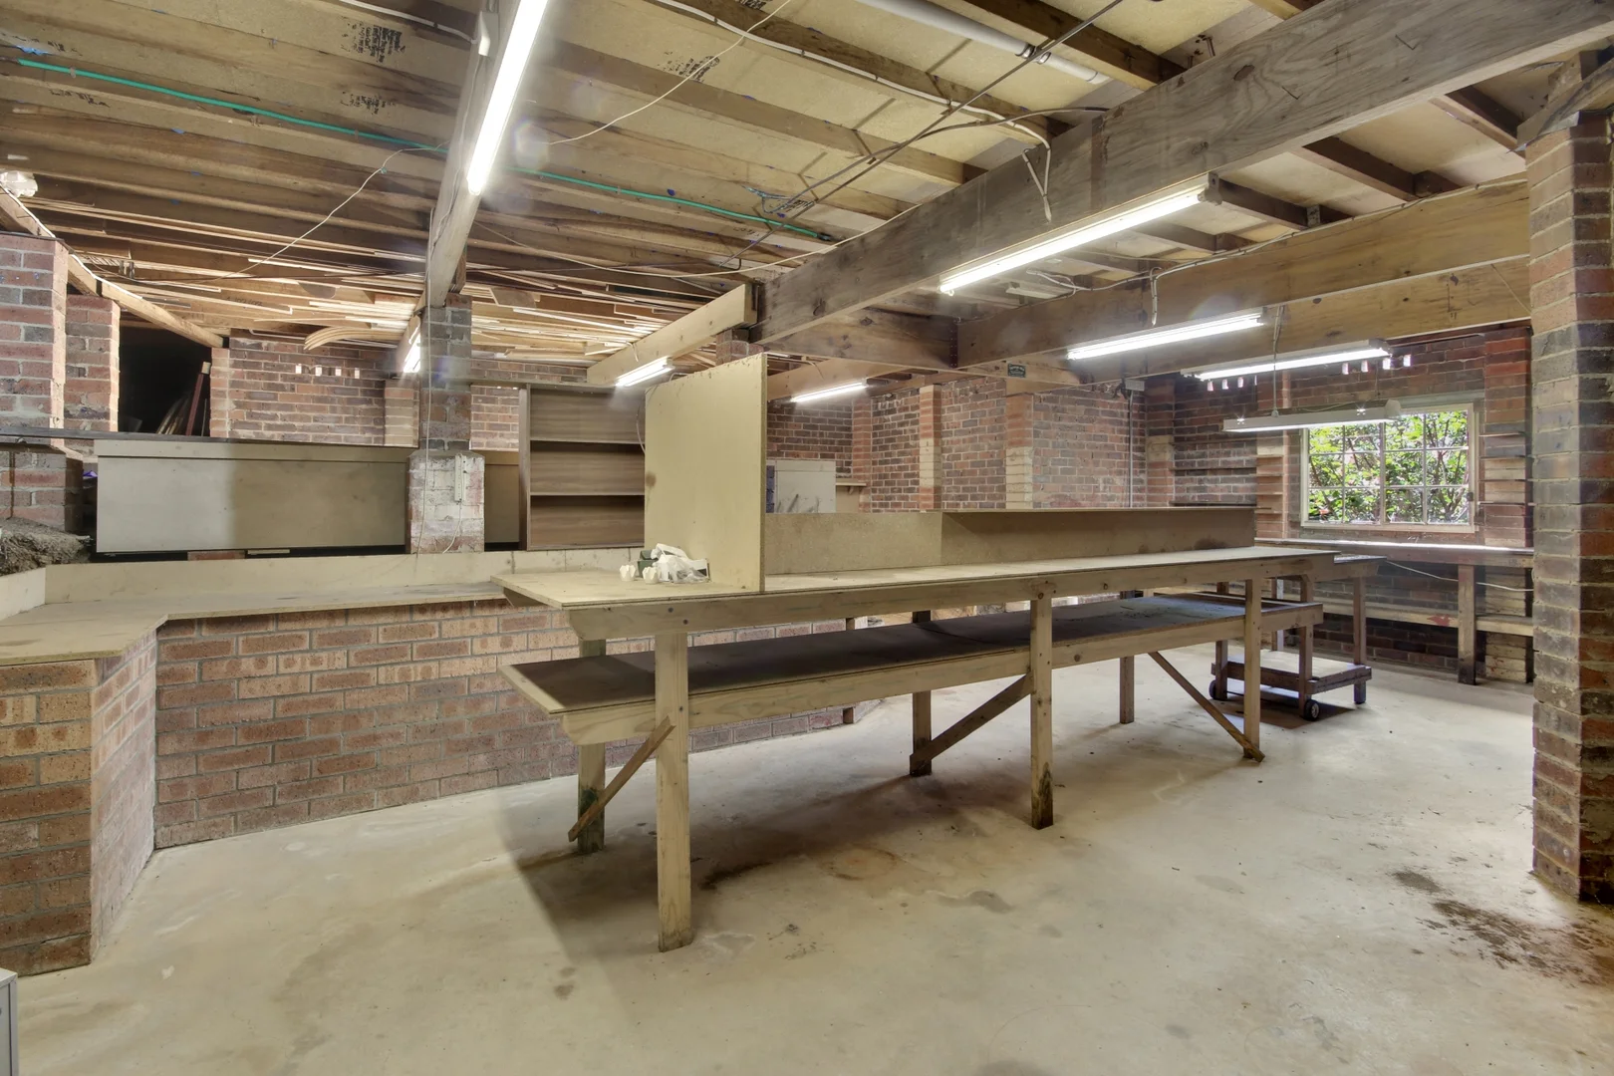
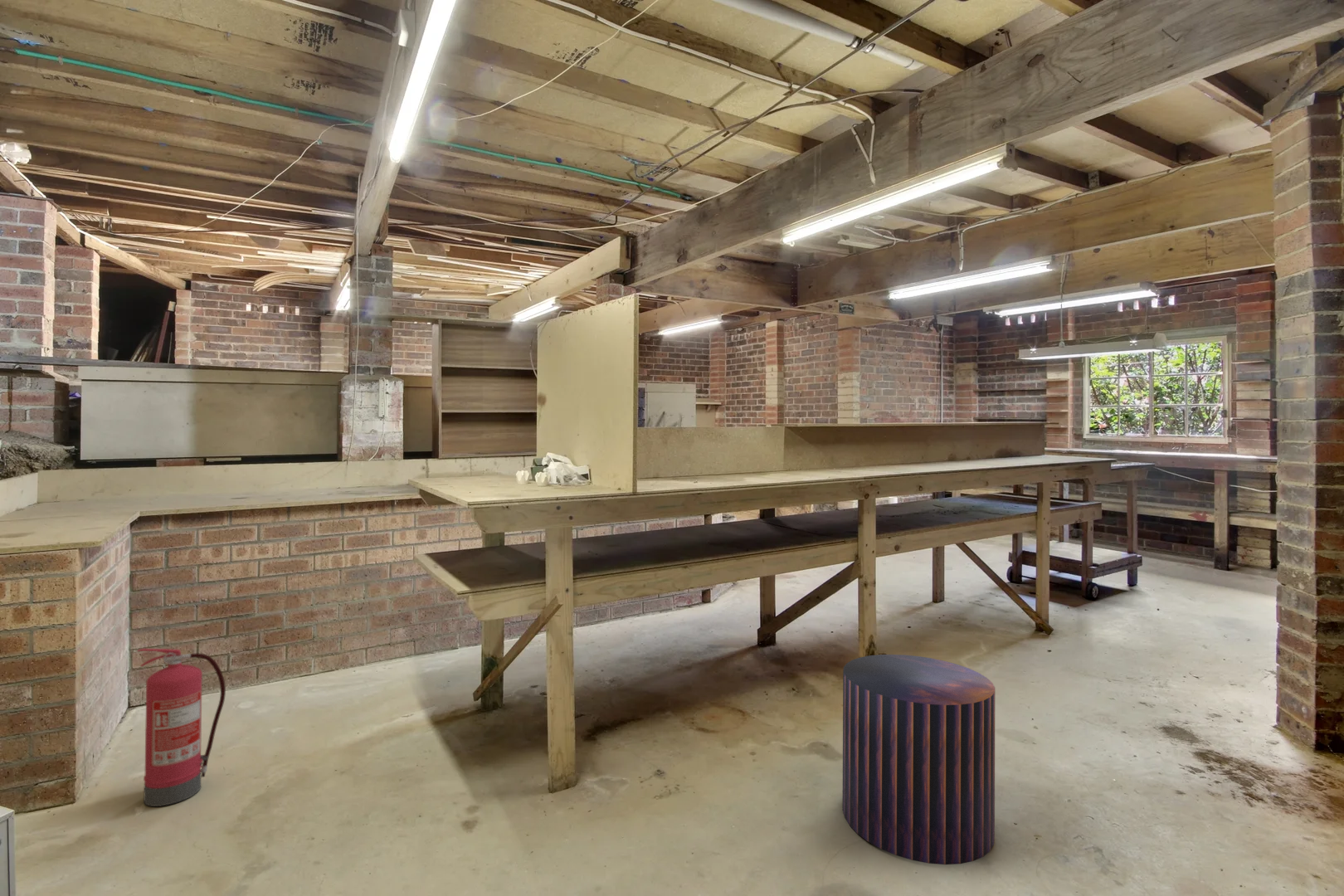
+ stool (915, 747)
+ fire extinguisher (182, 718)
